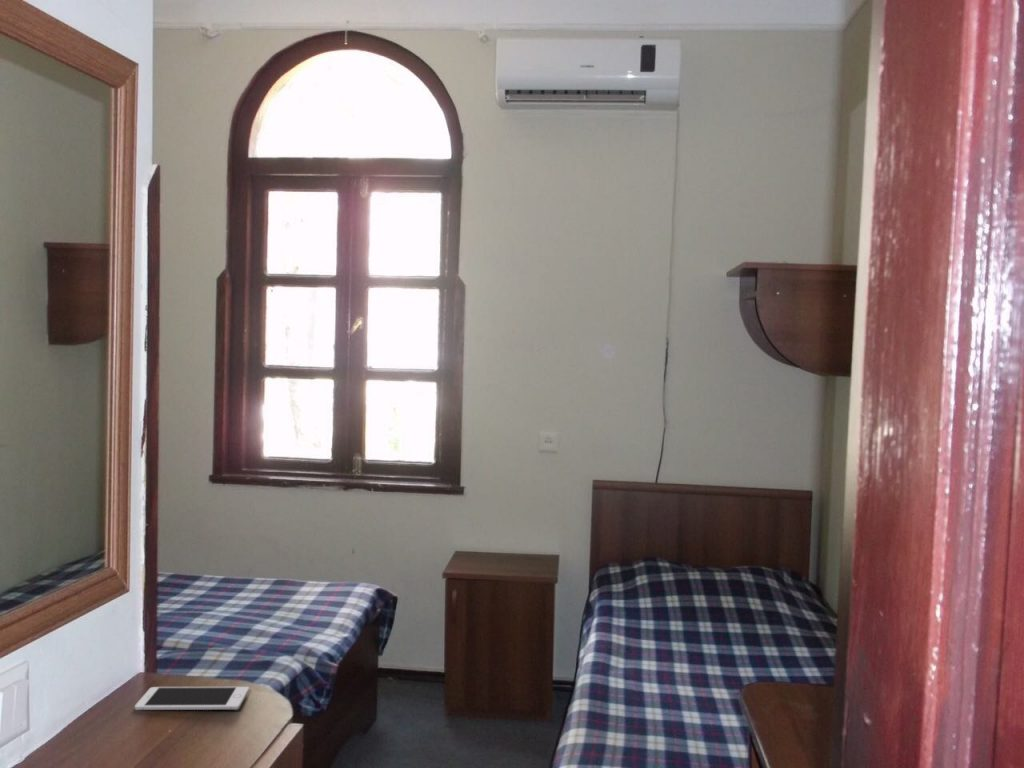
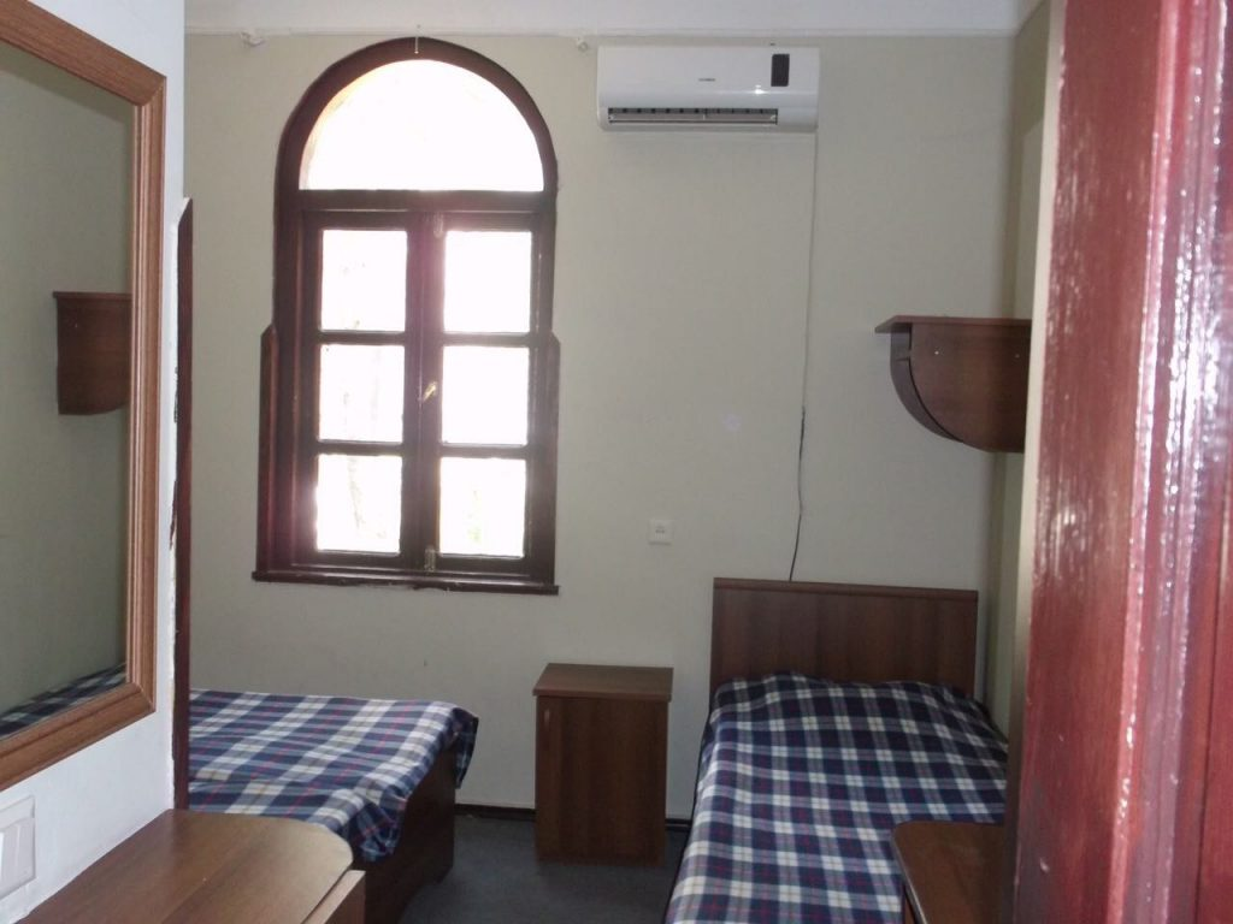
- cell phone (193, 698)
